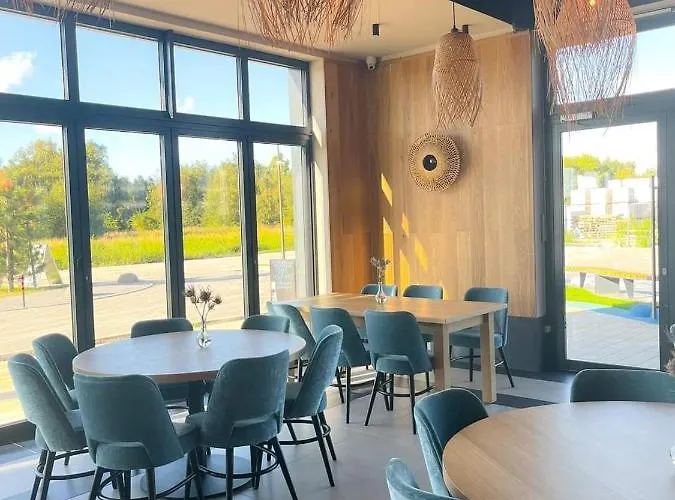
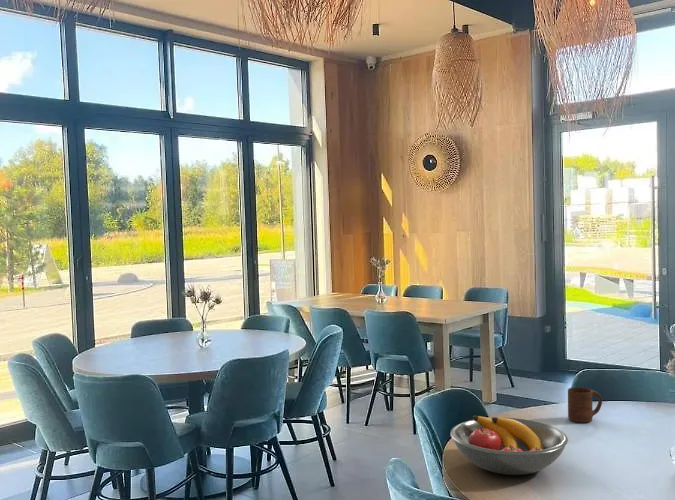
+ fruit bowl (507, 445)
+ cup (583, 404)
